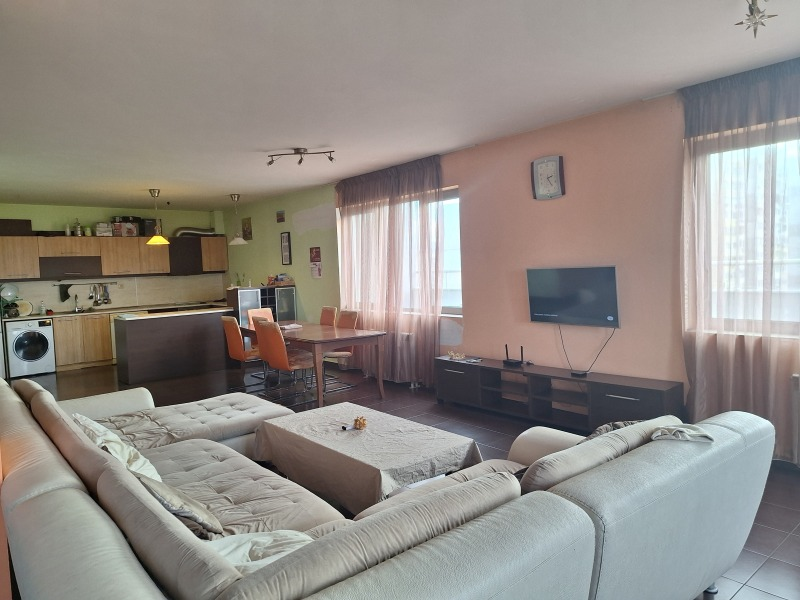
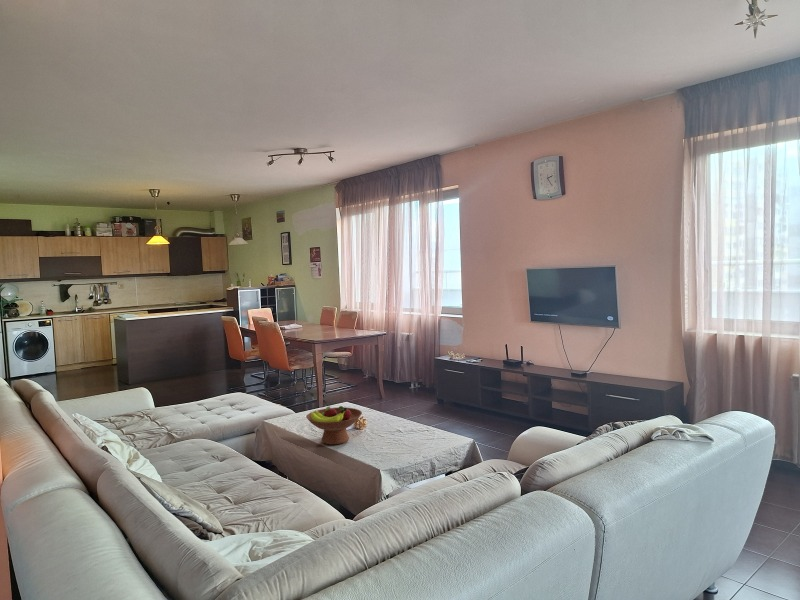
+ fruit bowl (334, 422)
